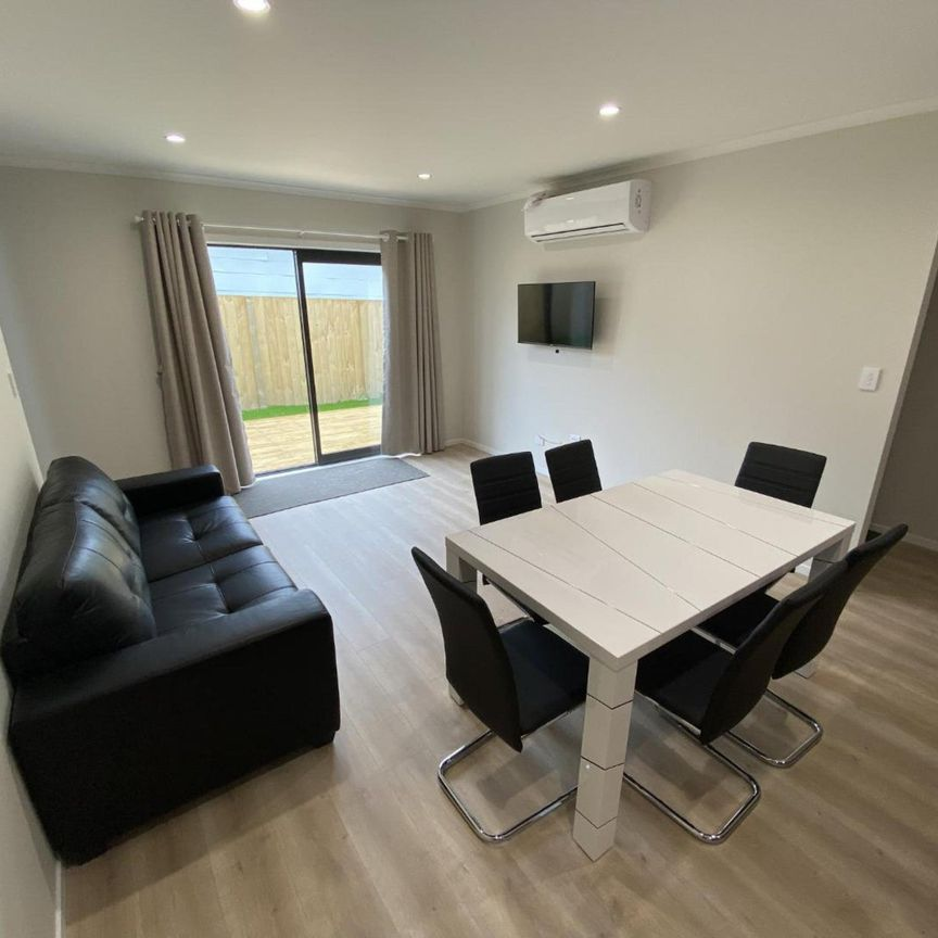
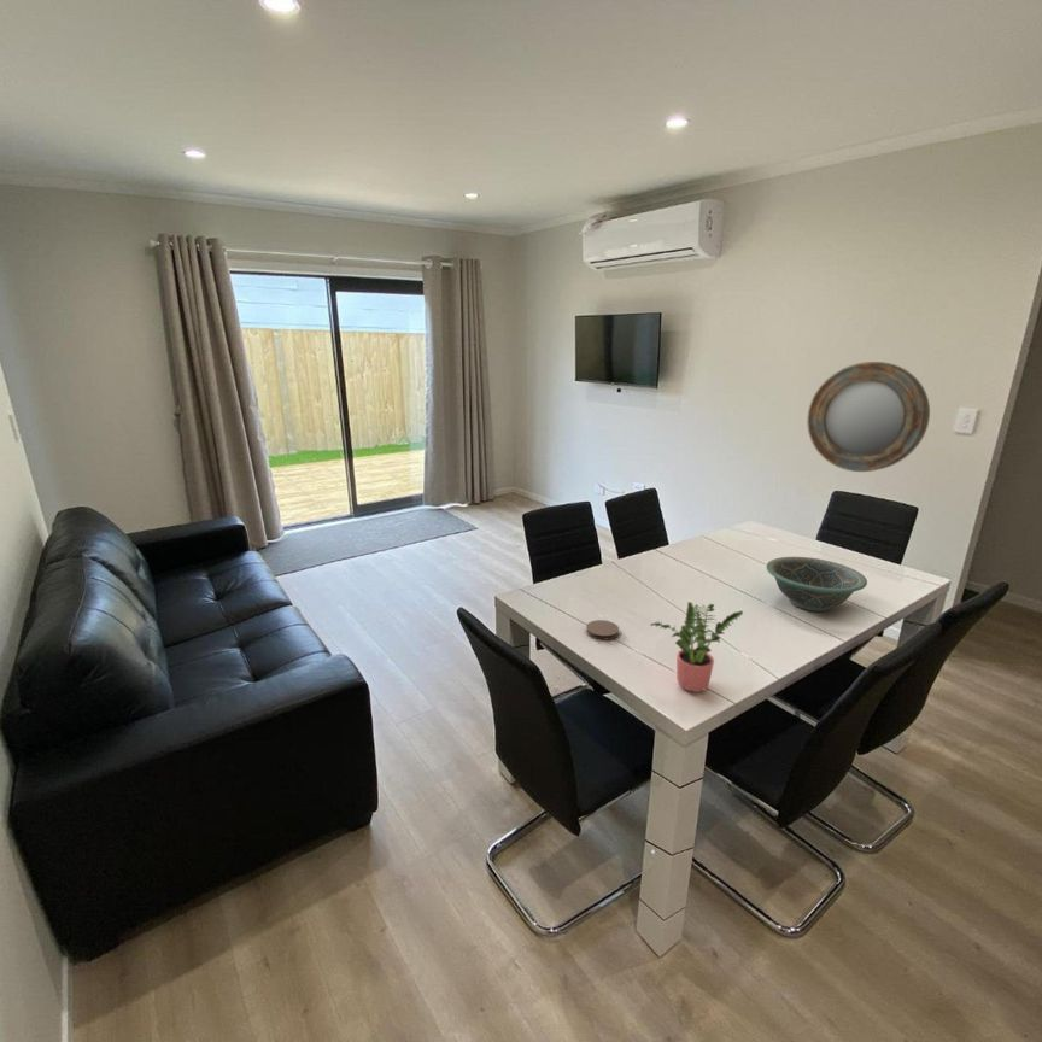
+ decorative bowl (812, 587)
+ potted plant (691, 634)
+ home mirror (864, 417)
+ coaster (602, 630)
